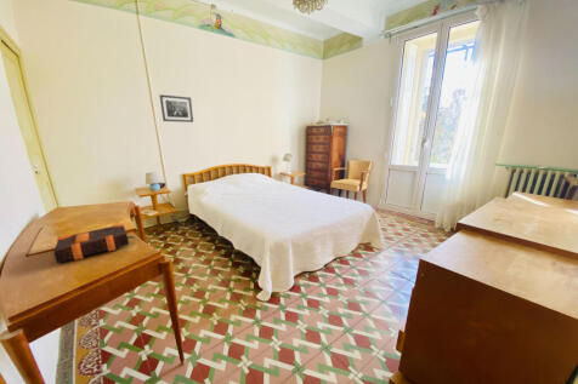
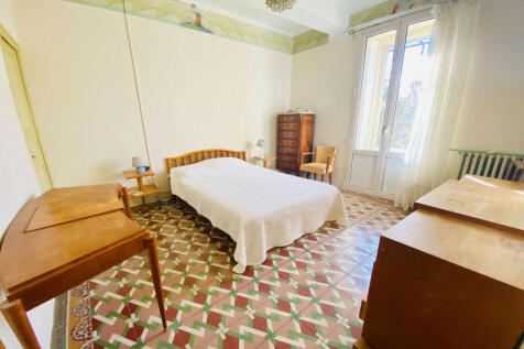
- wall art (176, 109)
- bible (97, 239)
